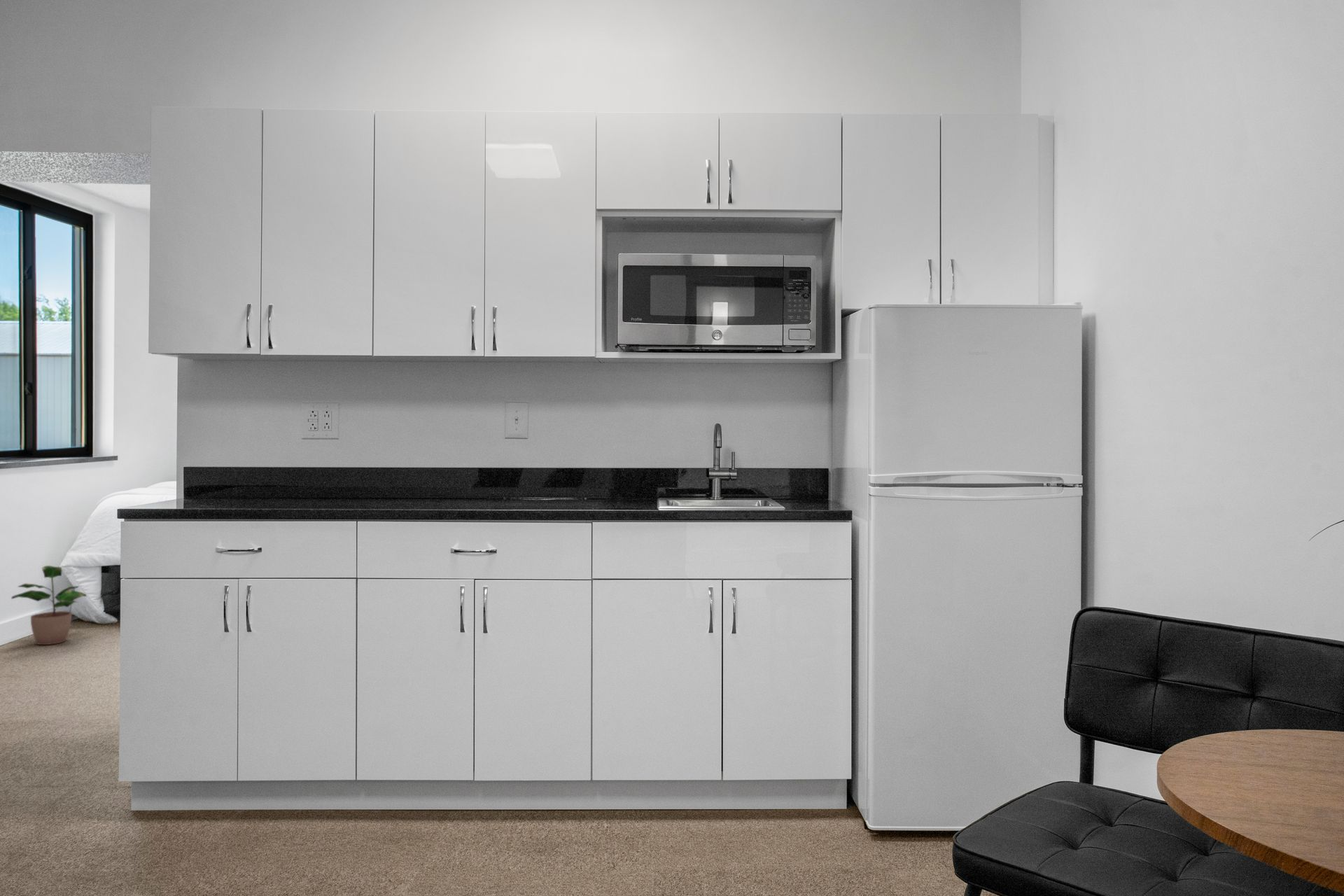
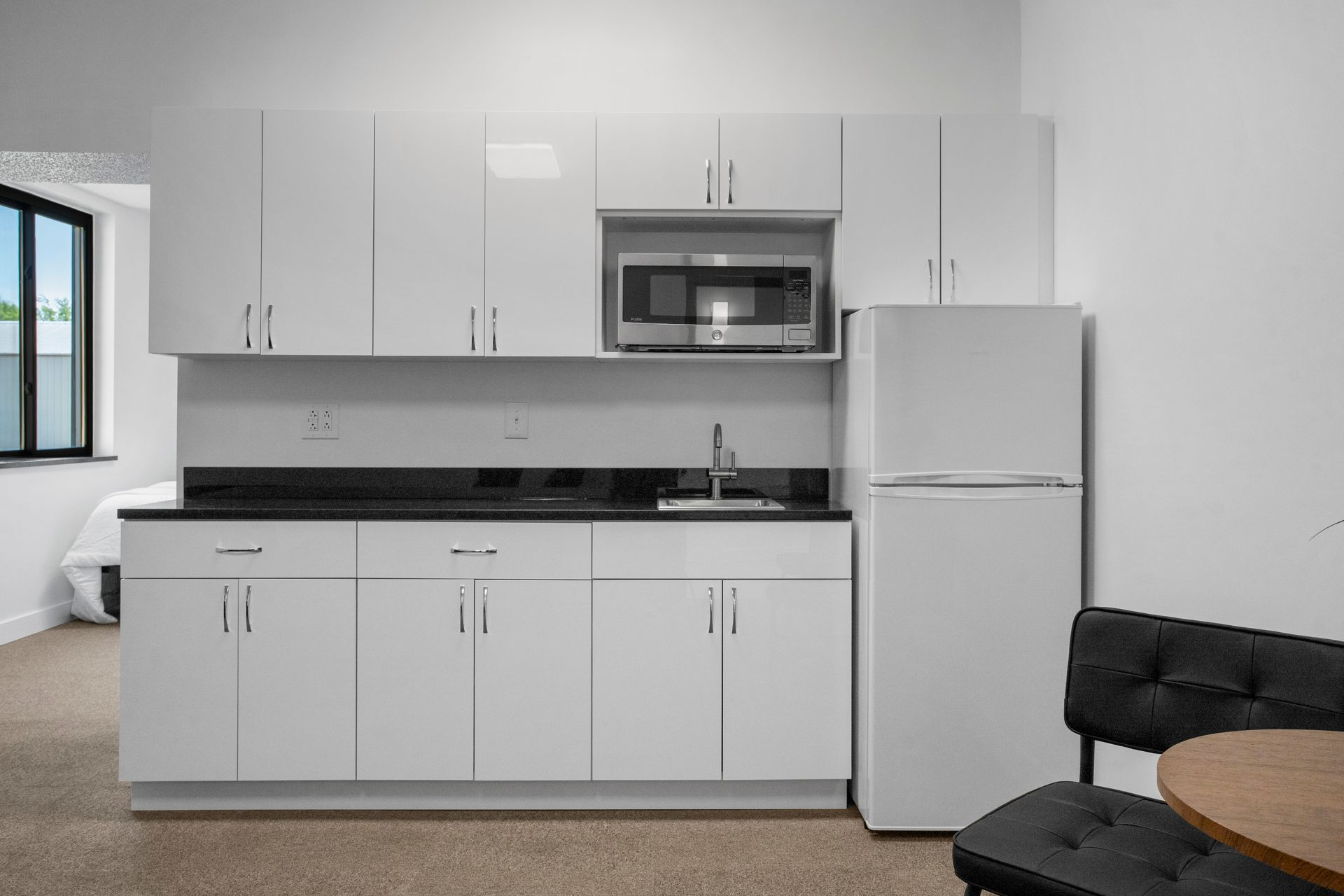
- potted plant (51, 601)
